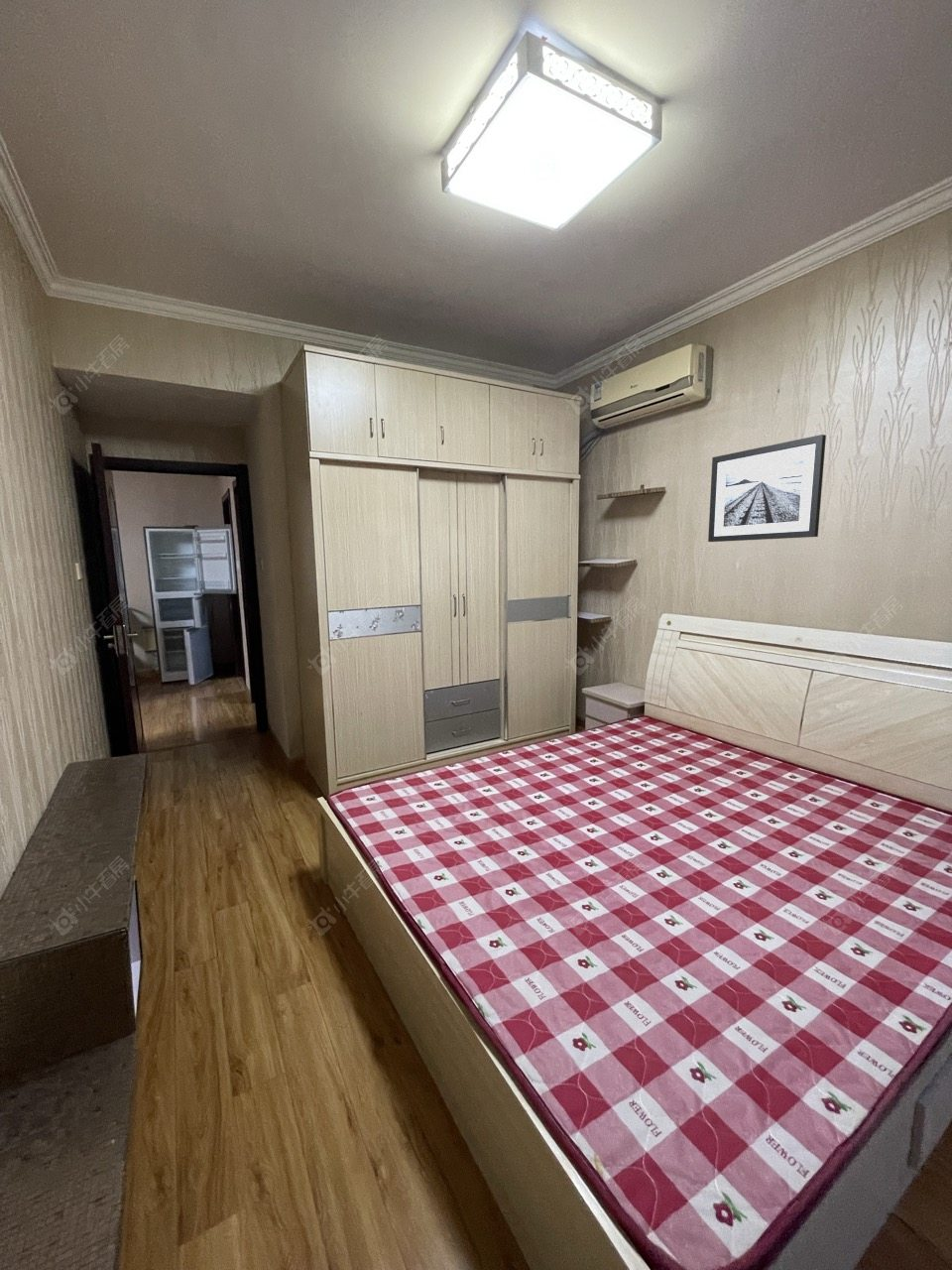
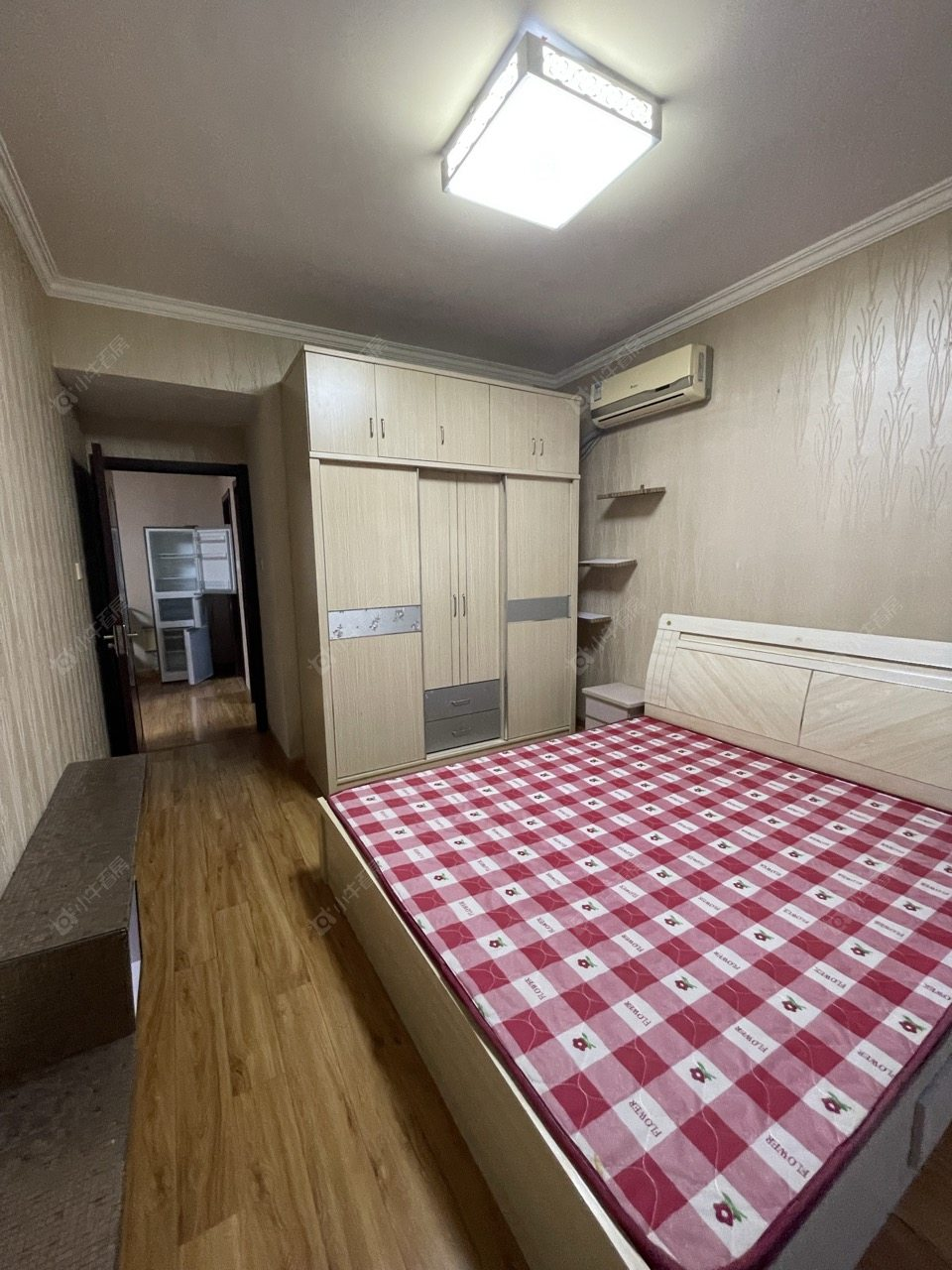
- wall art (761, 493)
